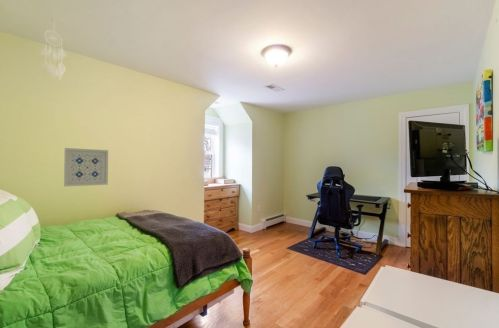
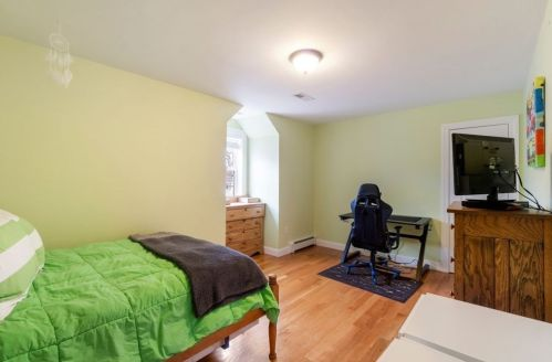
- wall art (87, 167)
